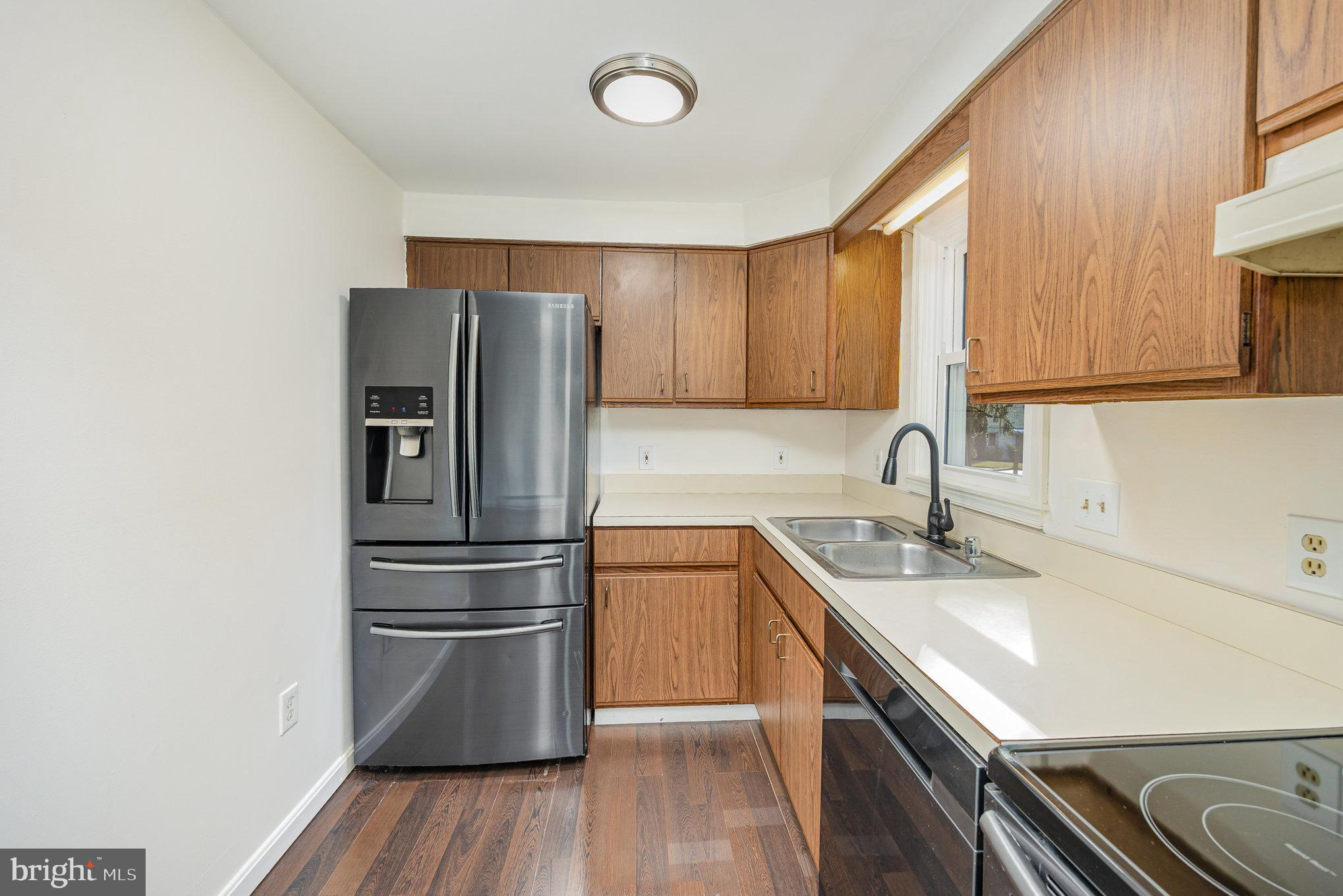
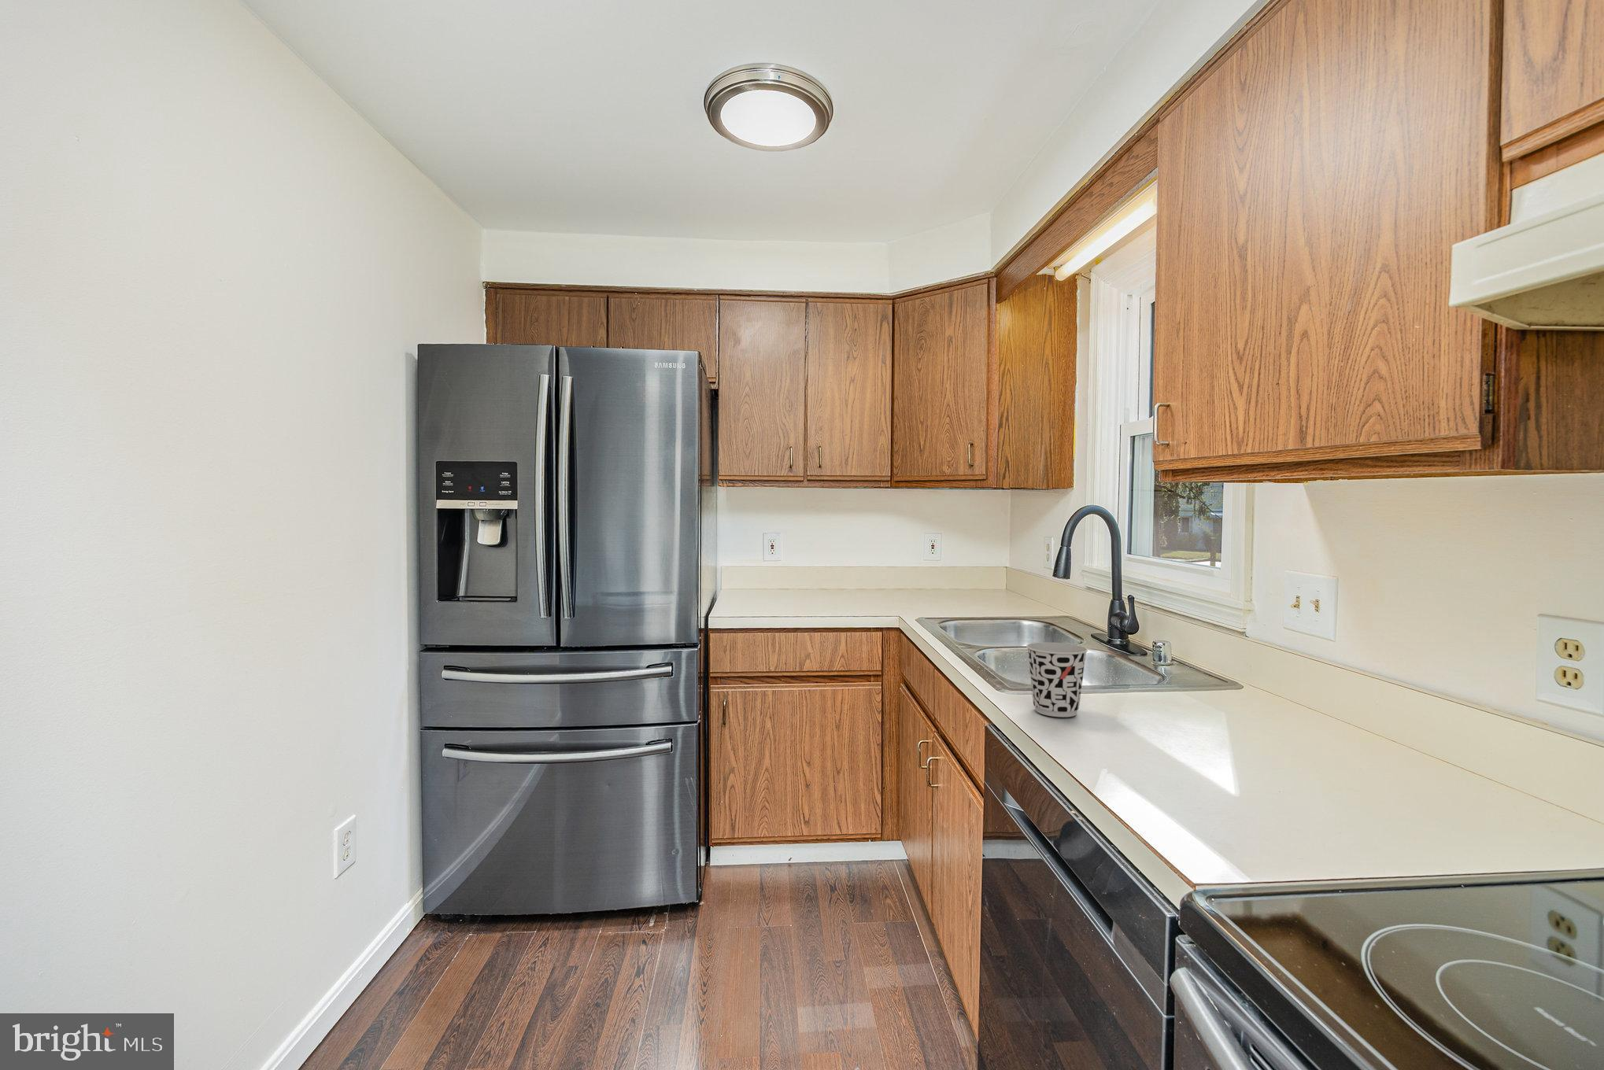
+ cup (1056, 679)
